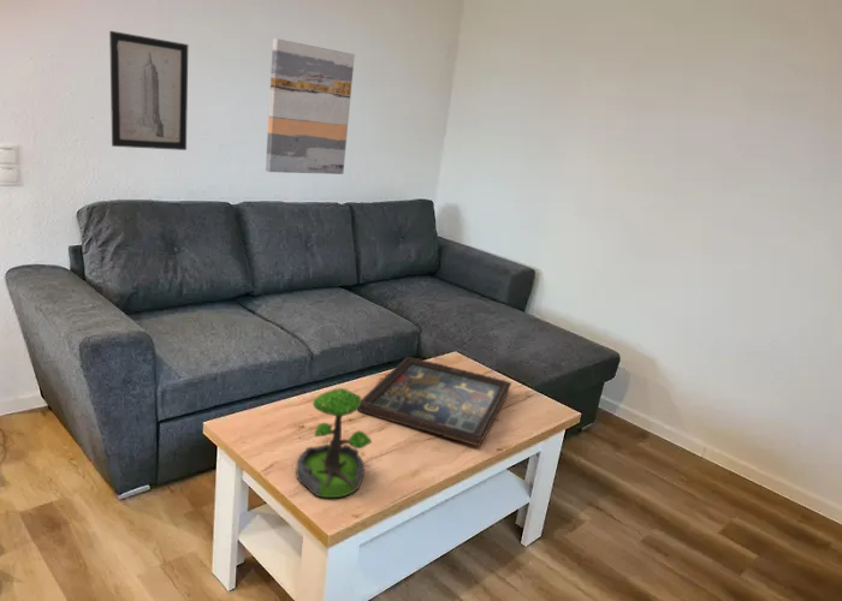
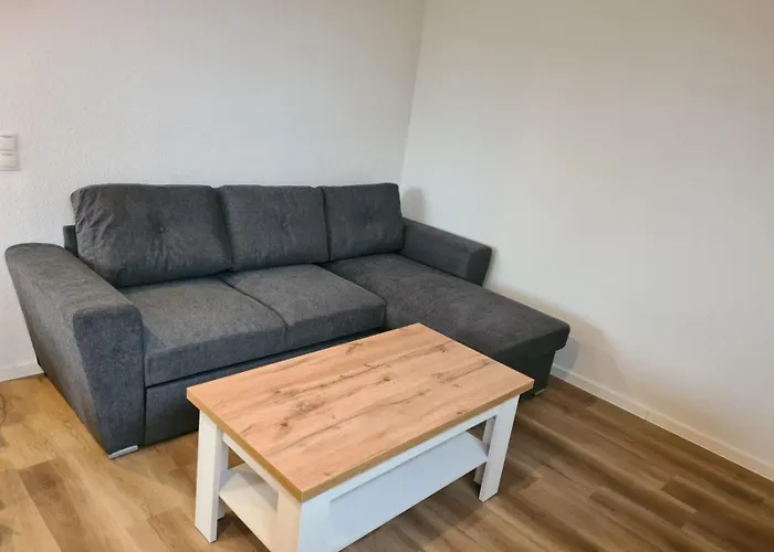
- plant (336, 433)
- wall art (310, 111)
- decorative tray (439, 395)
- wall art (150, 94)
